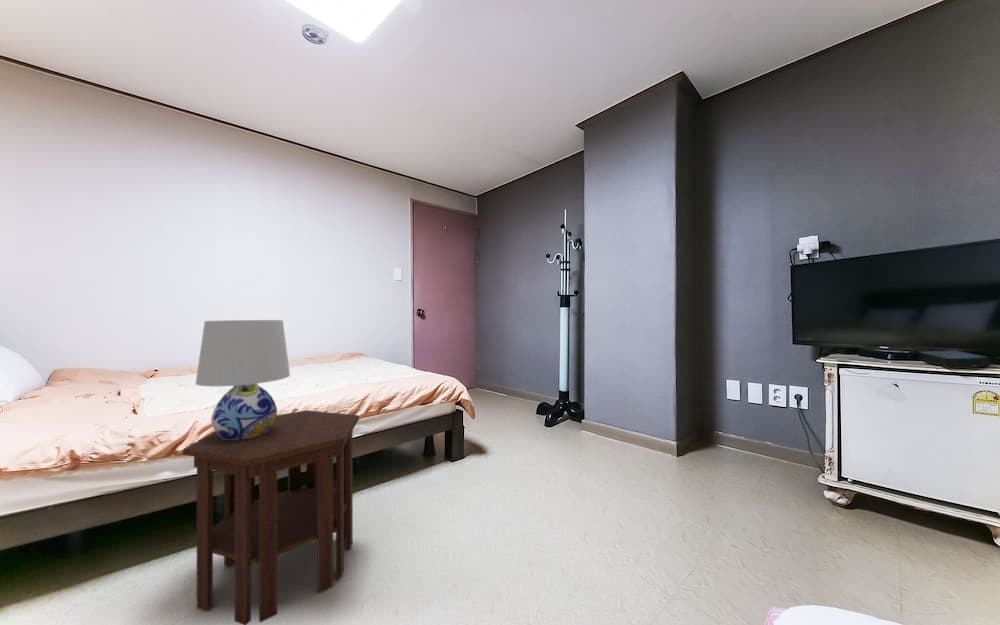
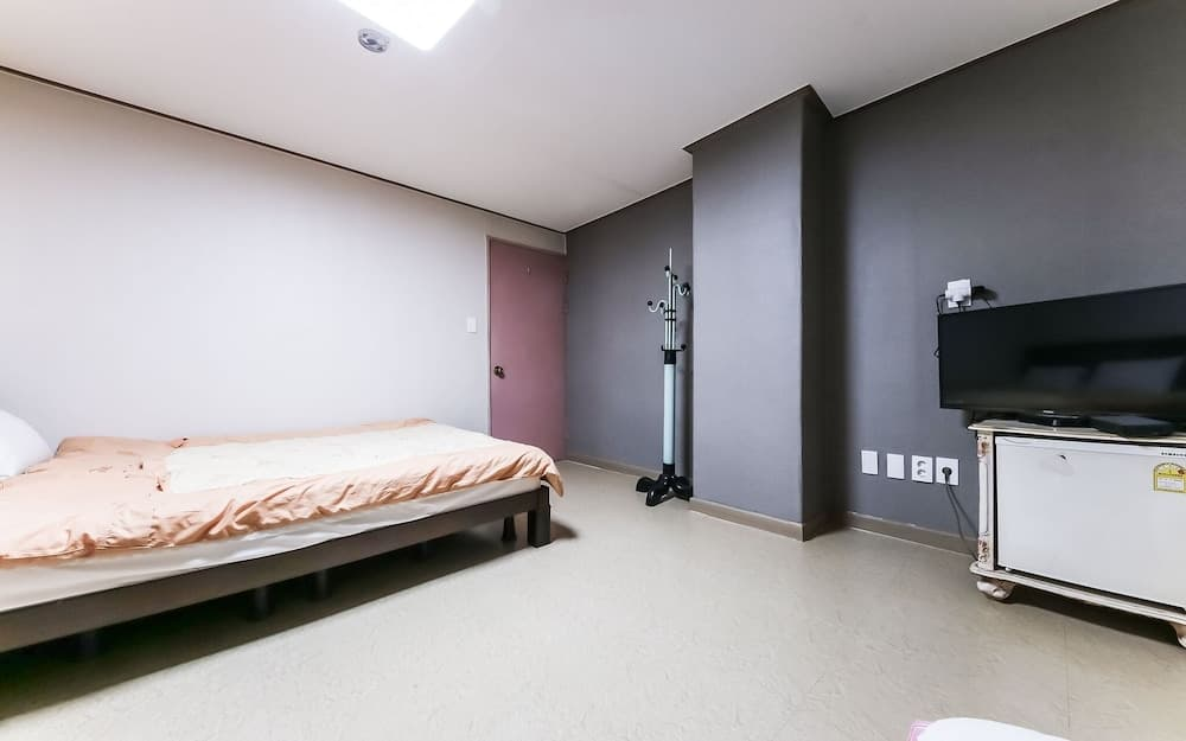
- side table (283, 498)
- table lamp (245, 376)
